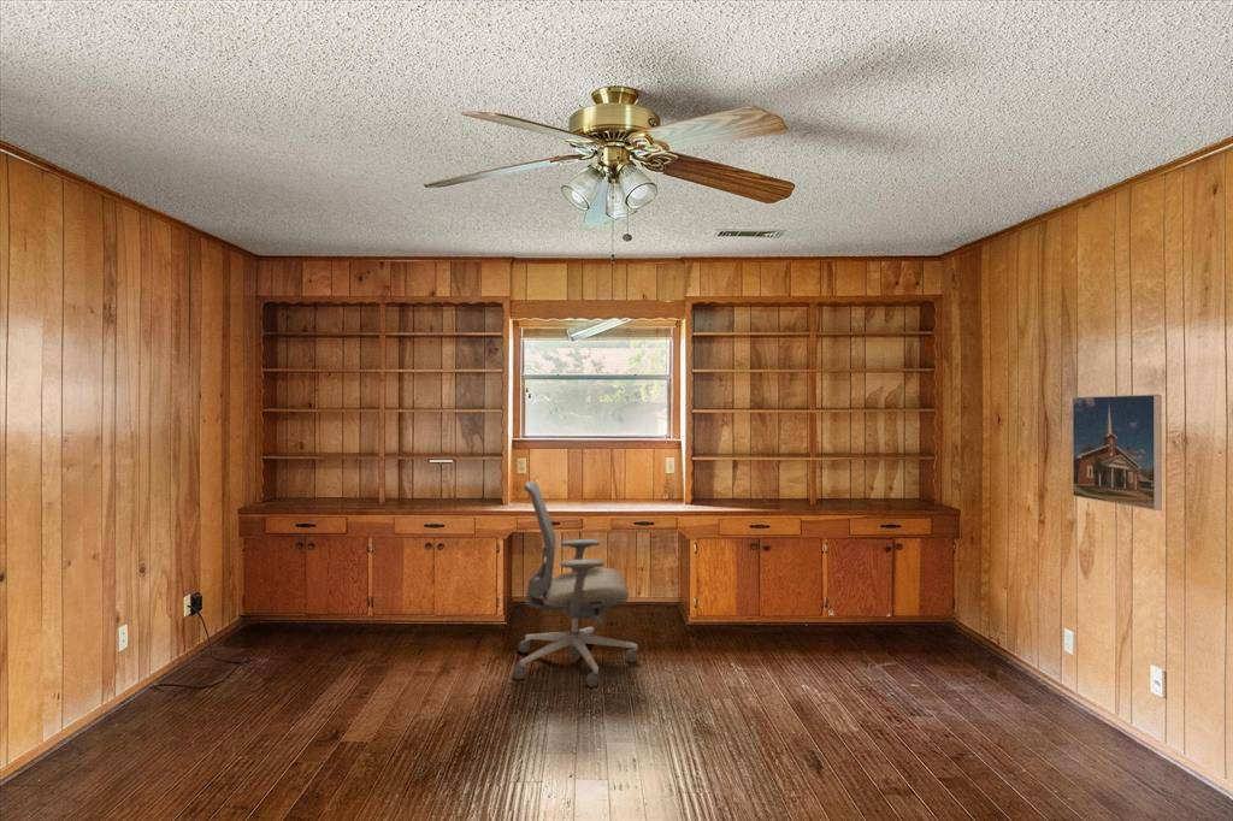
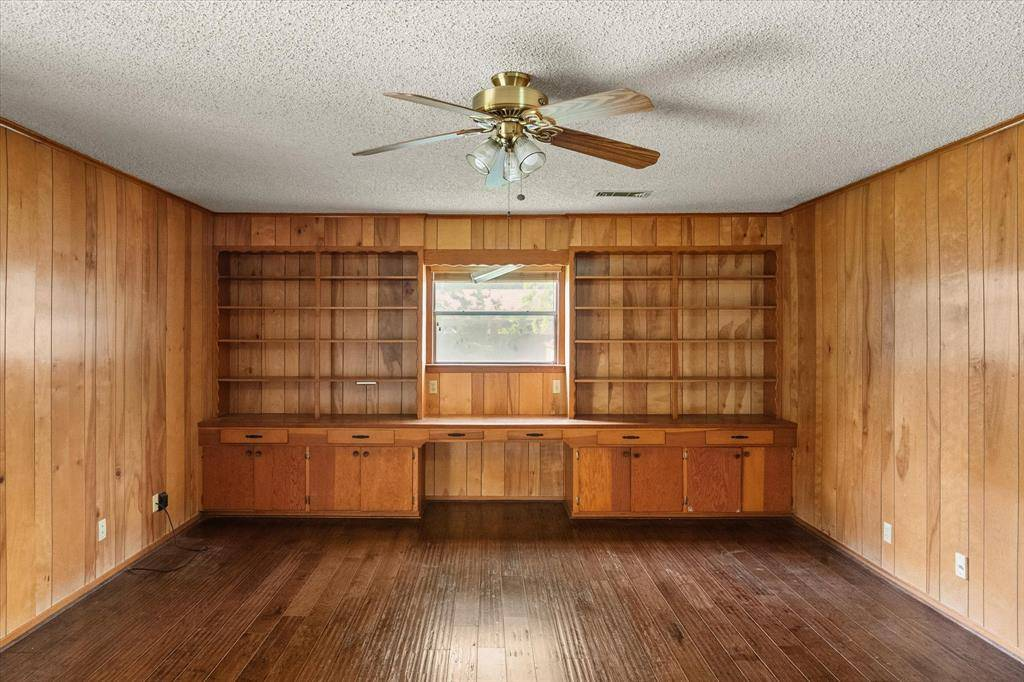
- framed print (1113, 449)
- office chair (577, 573)
